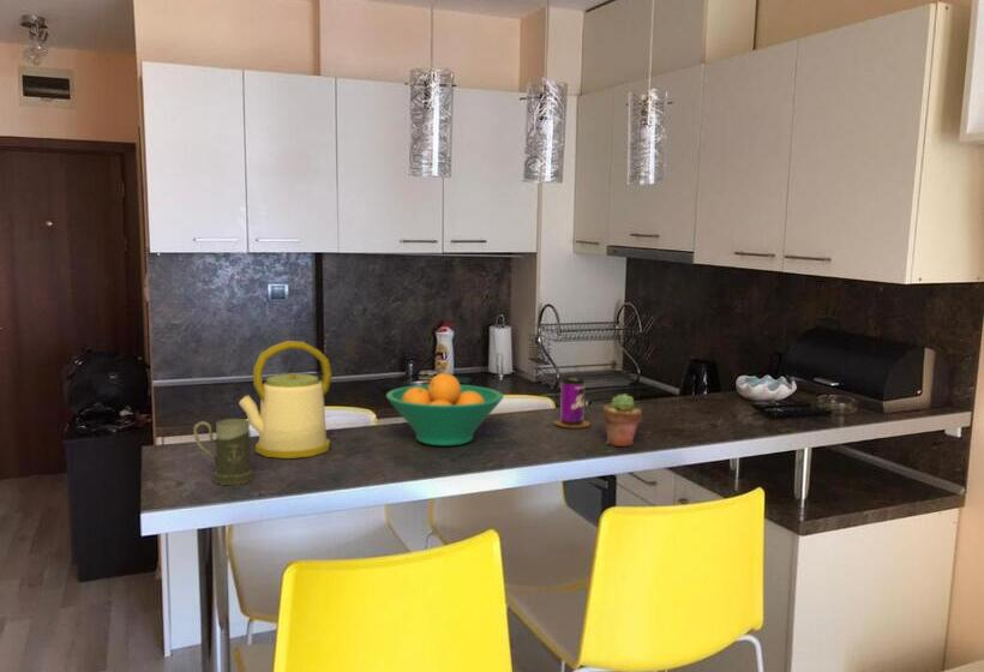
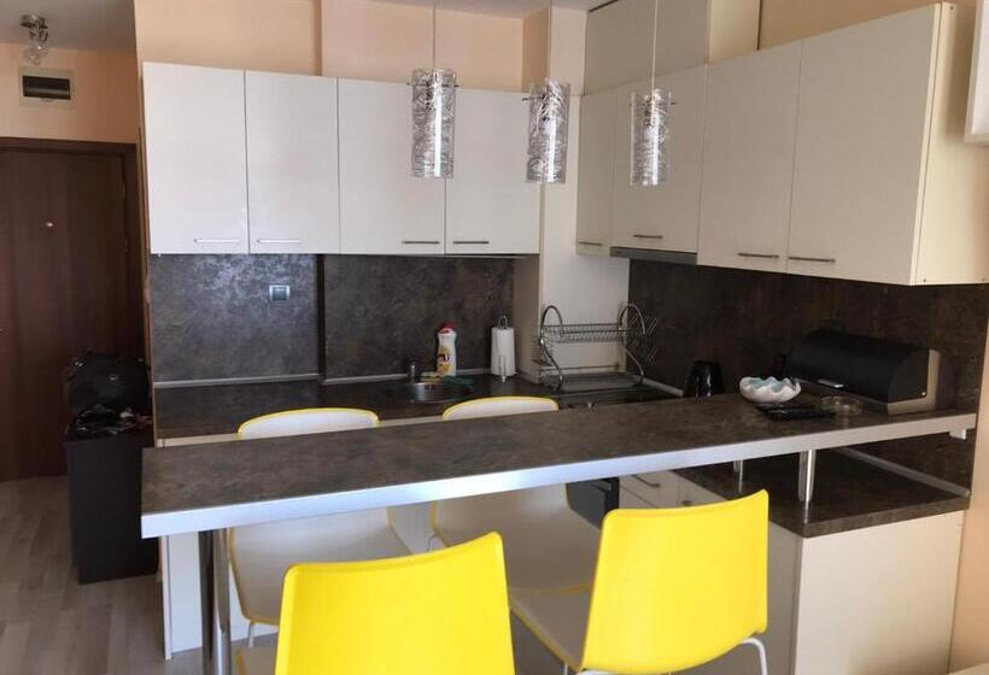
- kettle (286, 395)
- fruit bowl (444, 407)
- potted succulent (622, 419)
- beverage can (572, 401)
- mug (224, 449)
